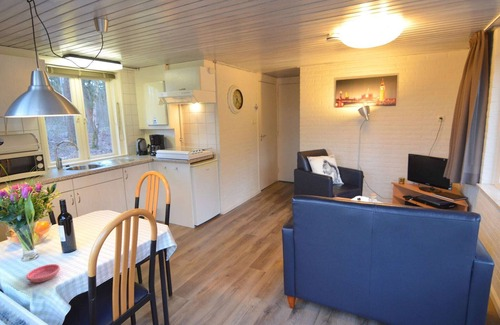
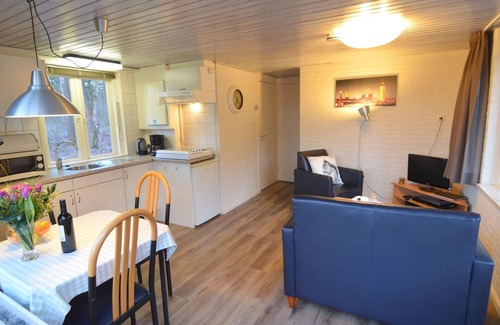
- saucer (43, 273)
